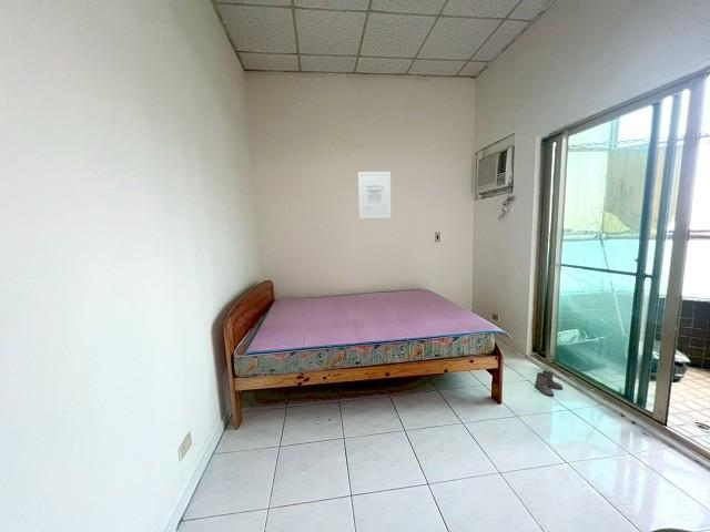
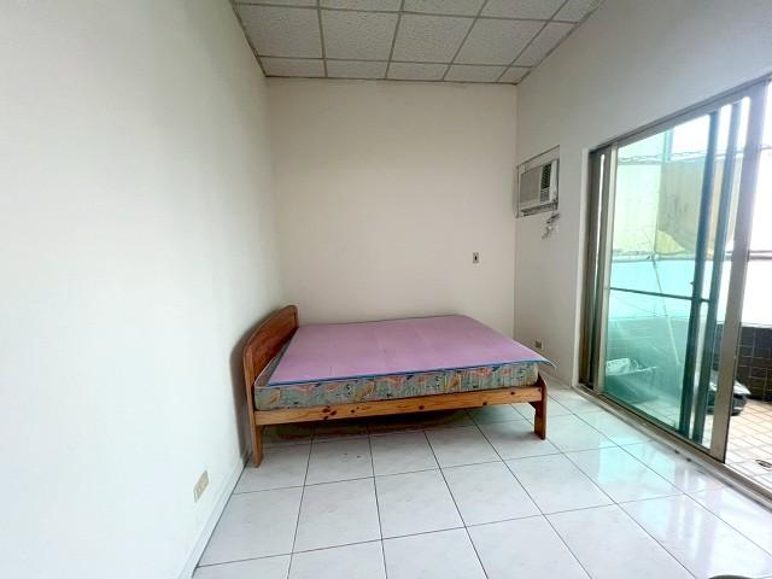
- boots (547, 381)
- wall art (374, 195)
